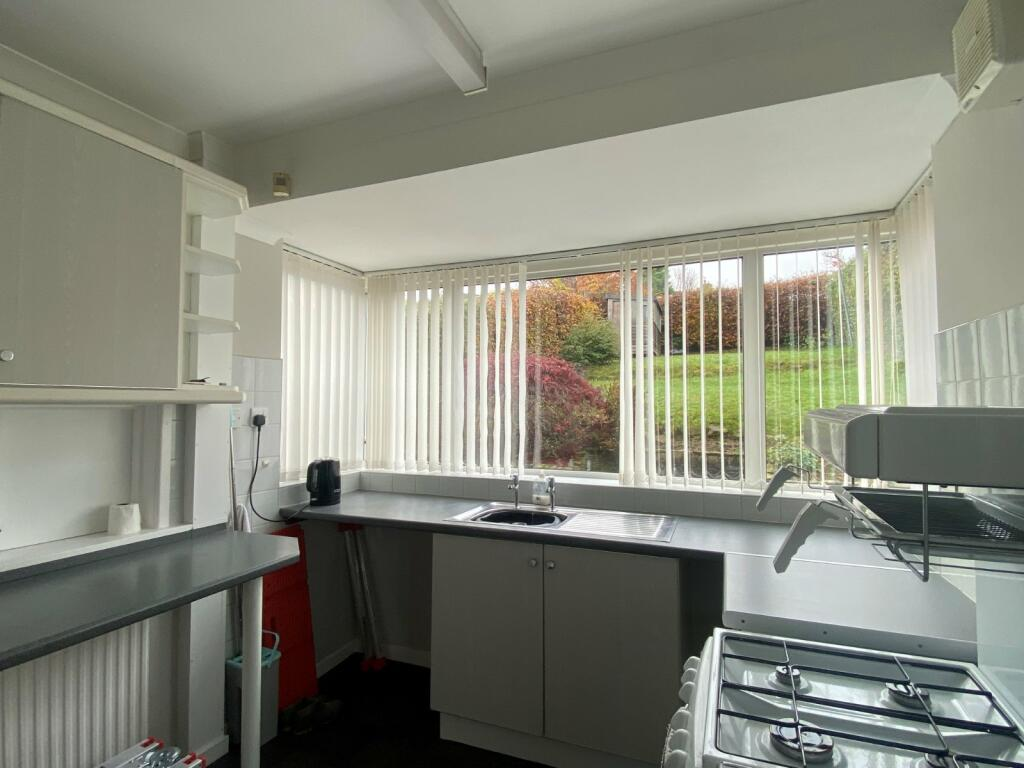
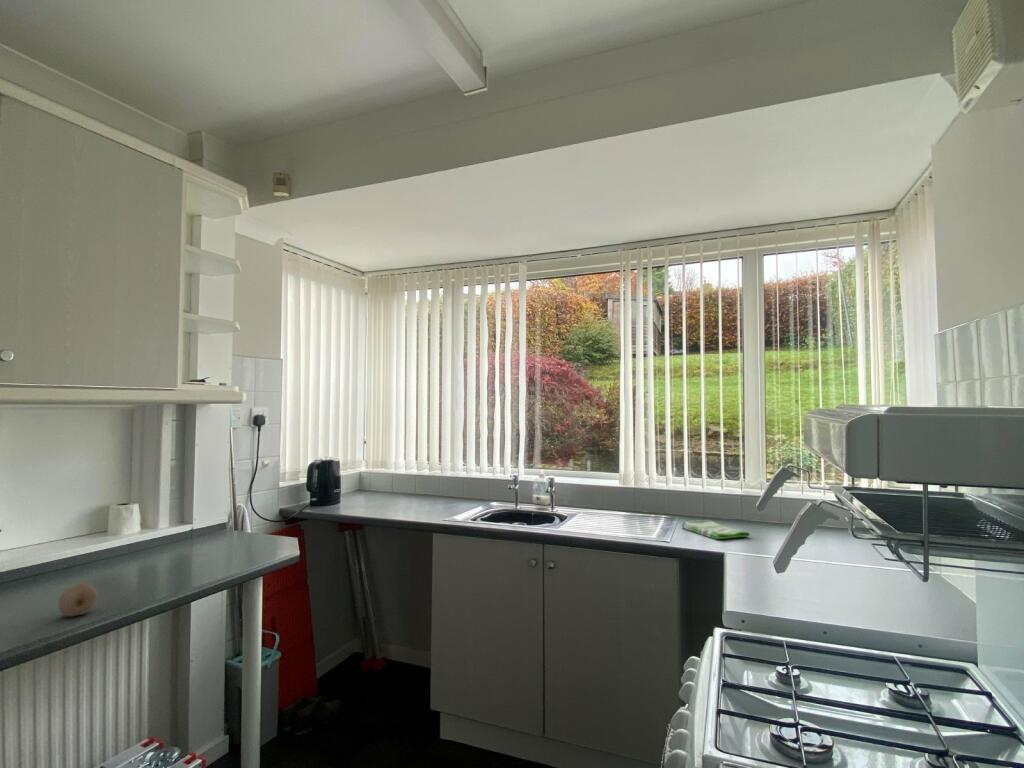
+ dish towel (714, 528)
+ fruit (78, 598)
